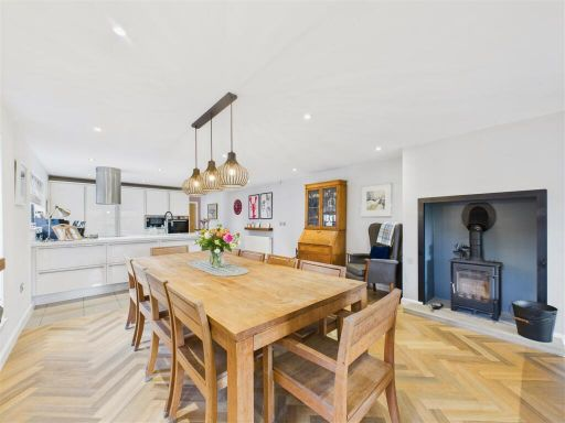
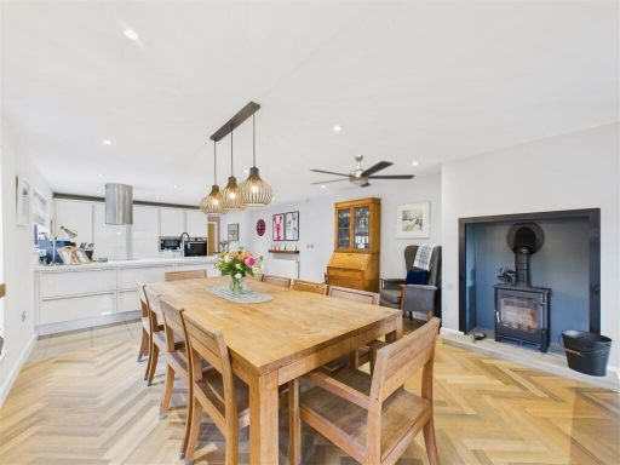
+ electric fan (358, 170)
